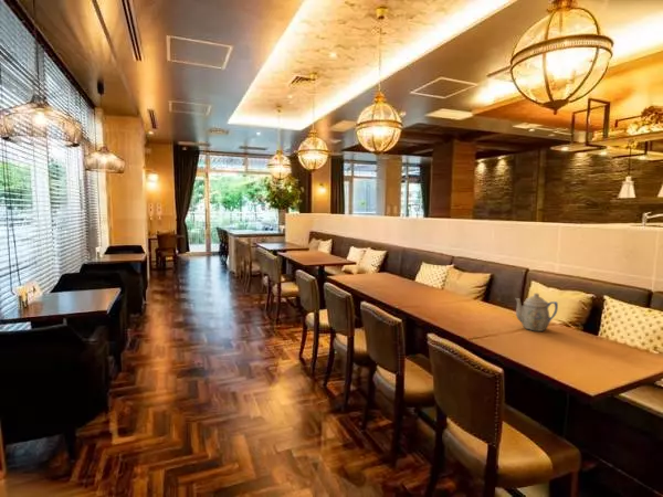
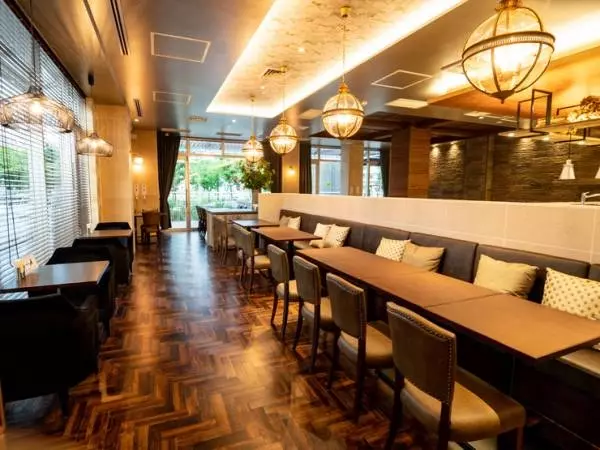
- teapot (535, 310)
